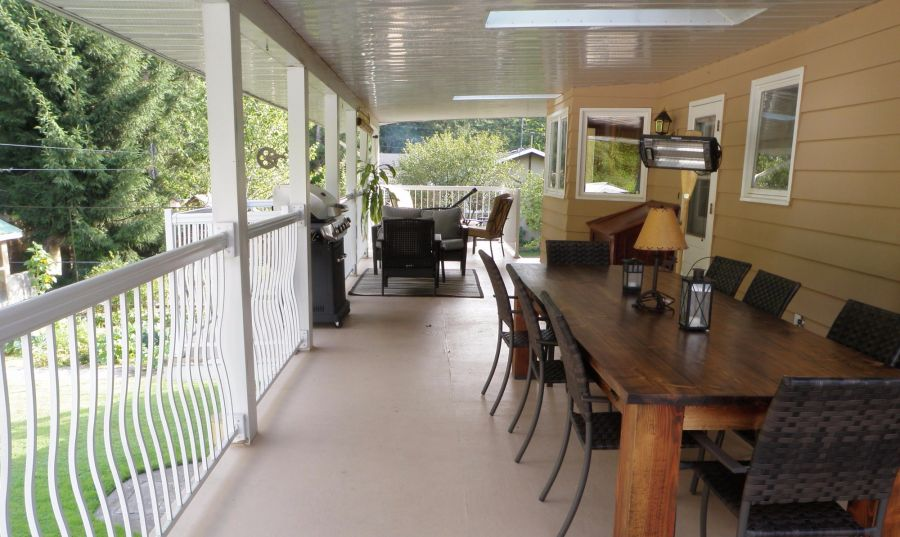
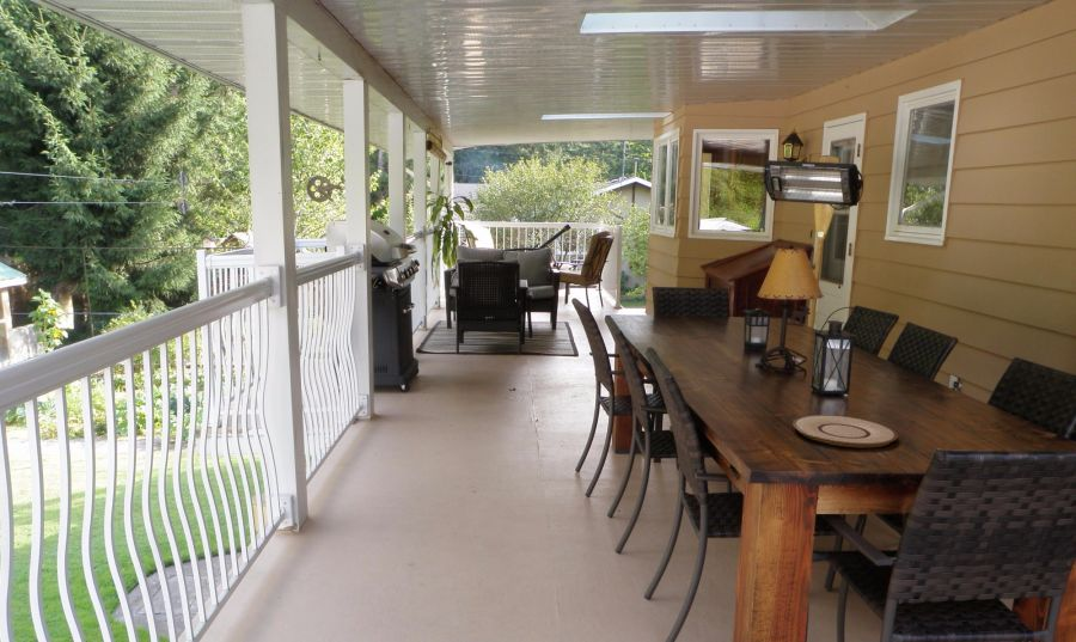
+ plate (843, 430)
